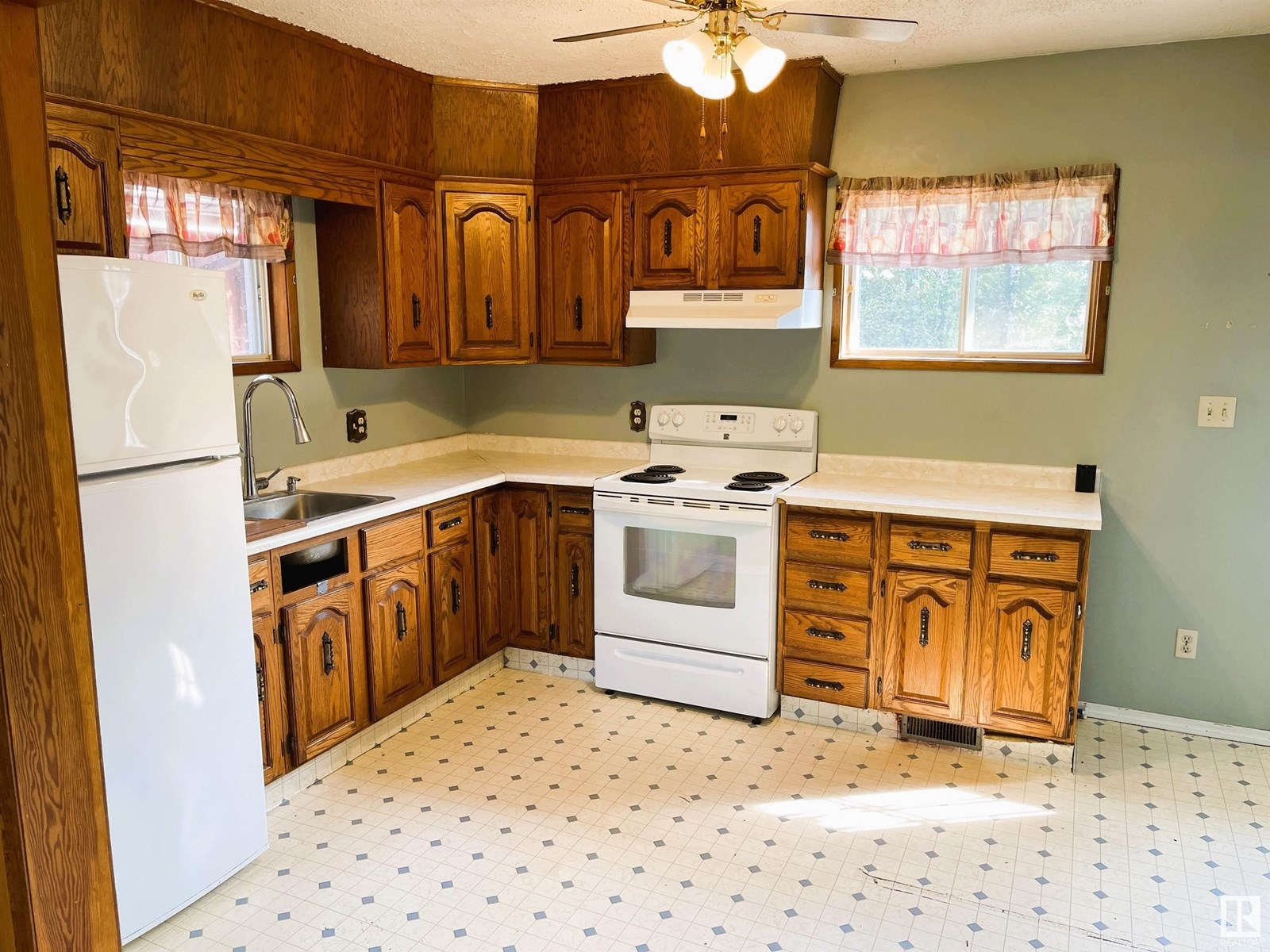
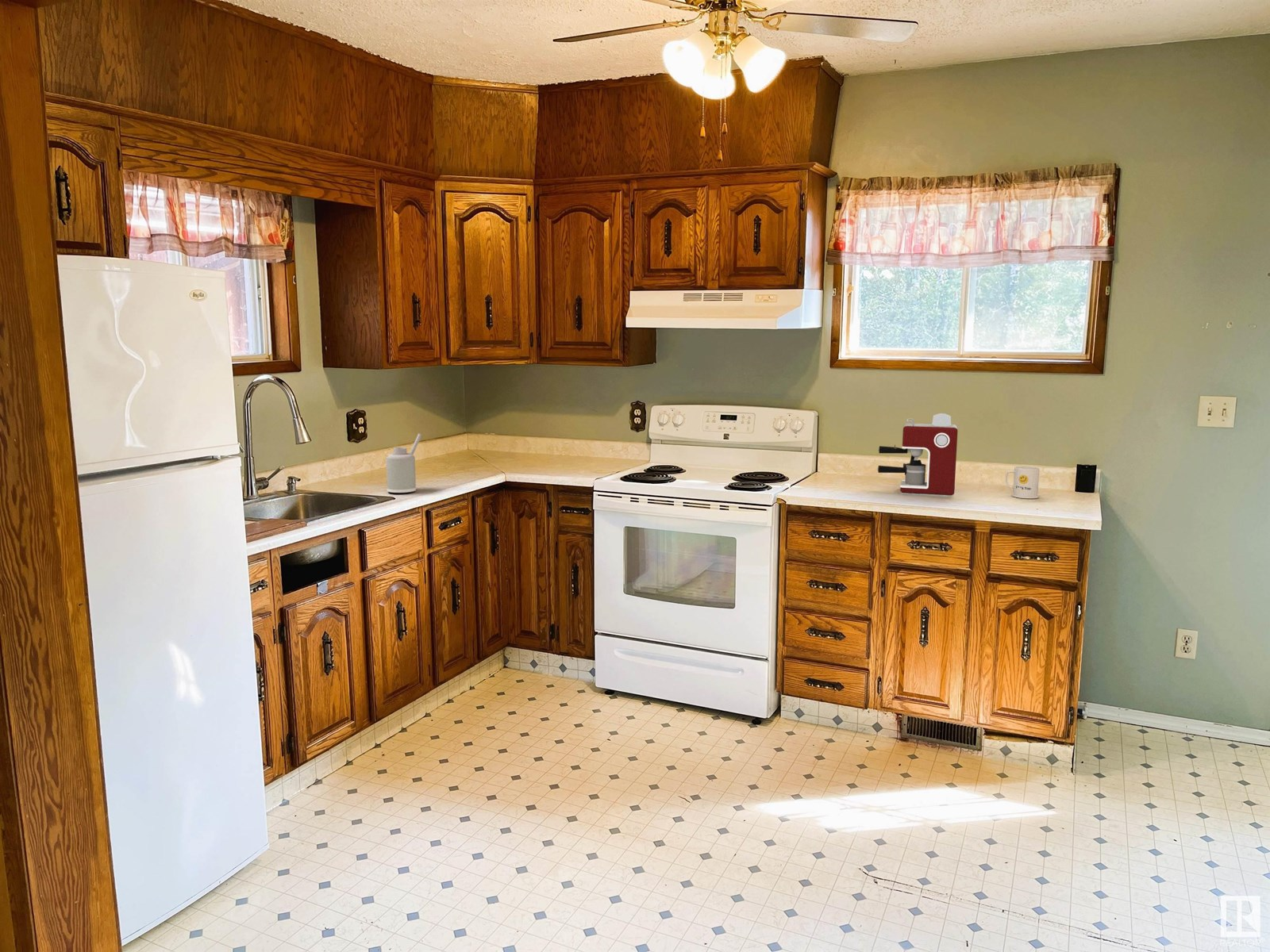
+ mug (1022, 482)
+ coffee maker (916, 452)
+ soap dispenser (405, 463)
